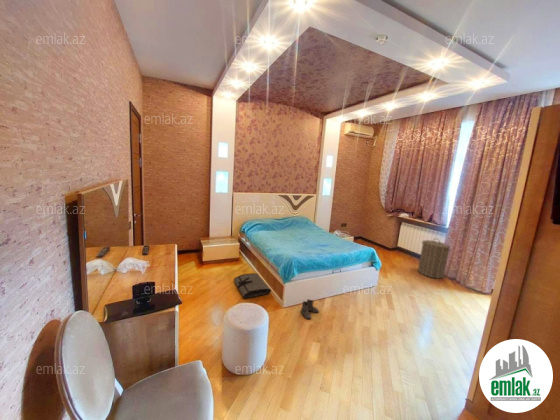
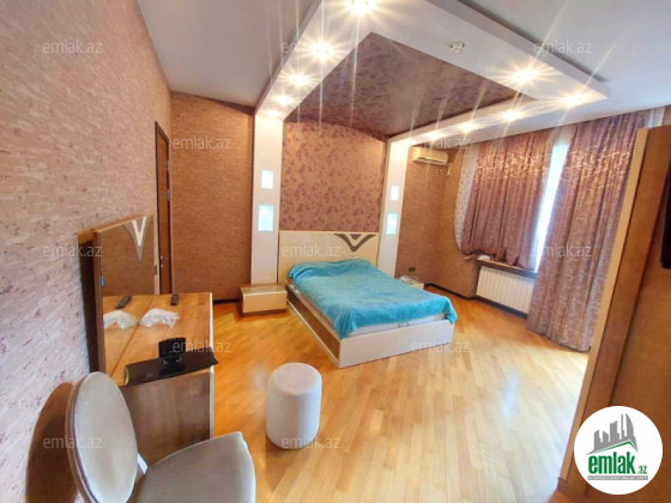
- boots (309, 308)
- laundry hamper (433, 256)
- tool roll (251, 282)
